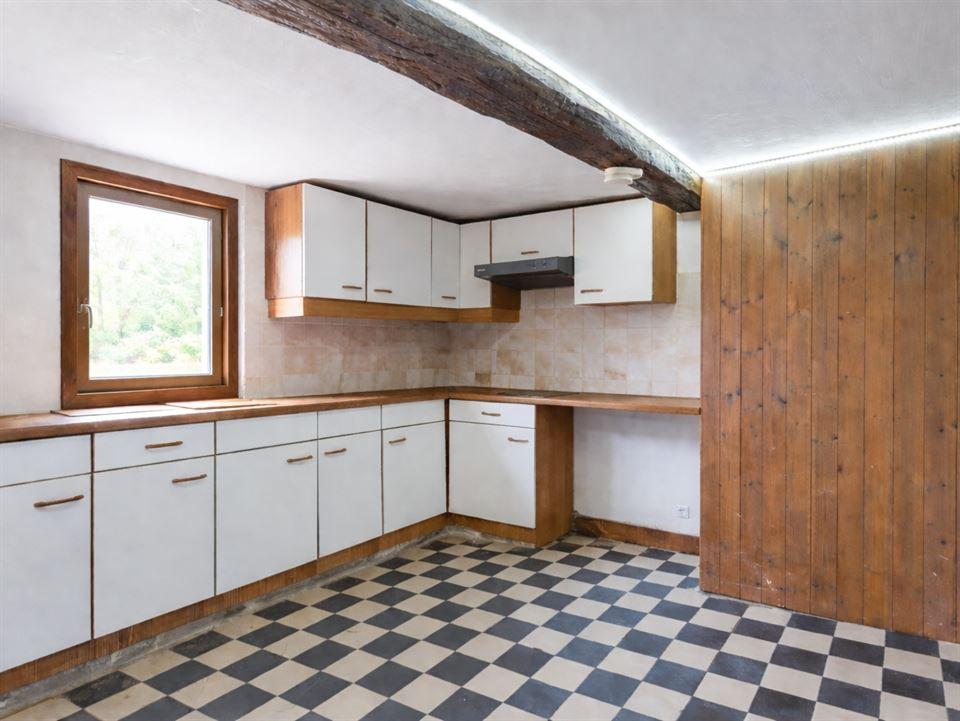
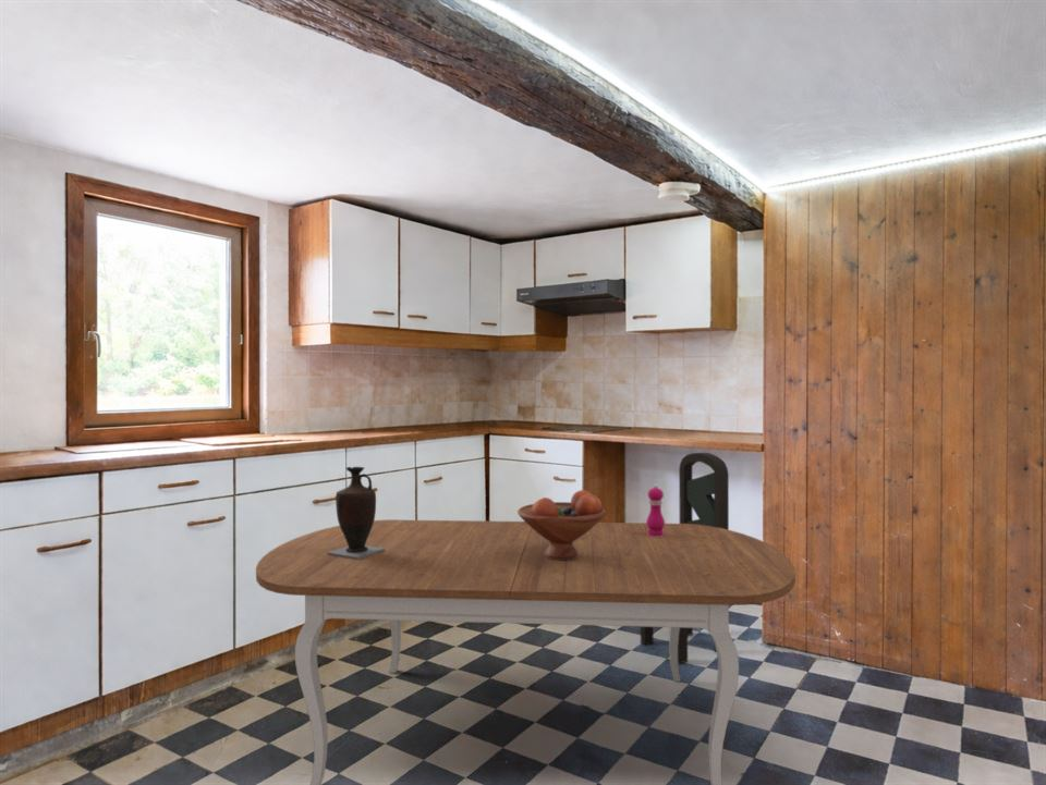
+ vase (355, 510)
+ pepper mill (655, 508)
+ dining table (524, 623)
+ chair (682, 523)
+ fruit bowl (561, 523)
